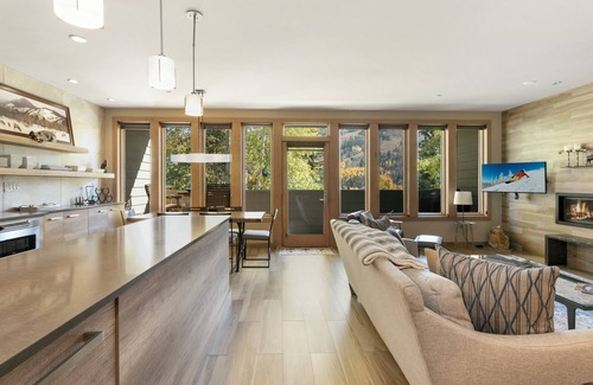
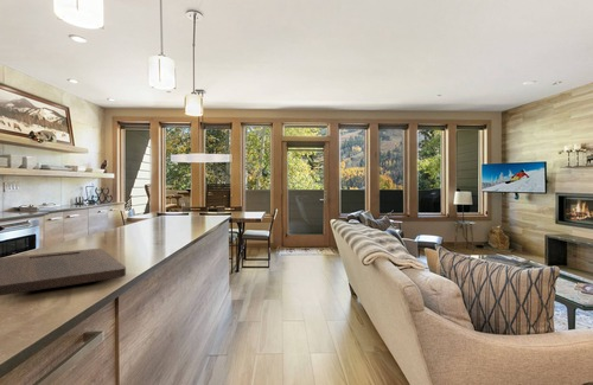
+ cutting board (56, 267)
